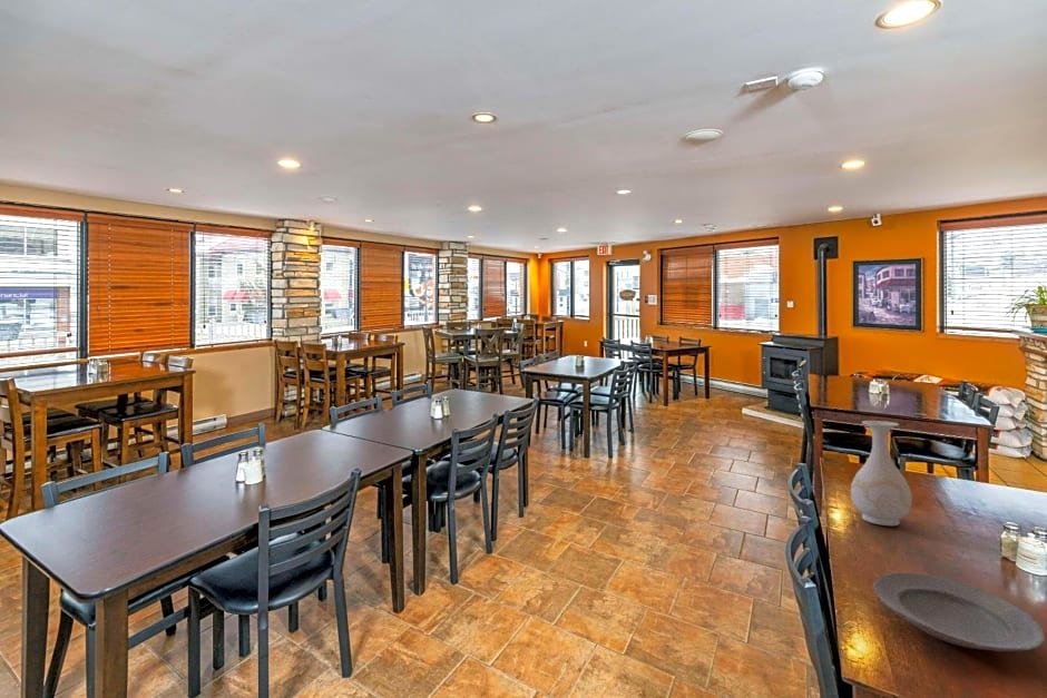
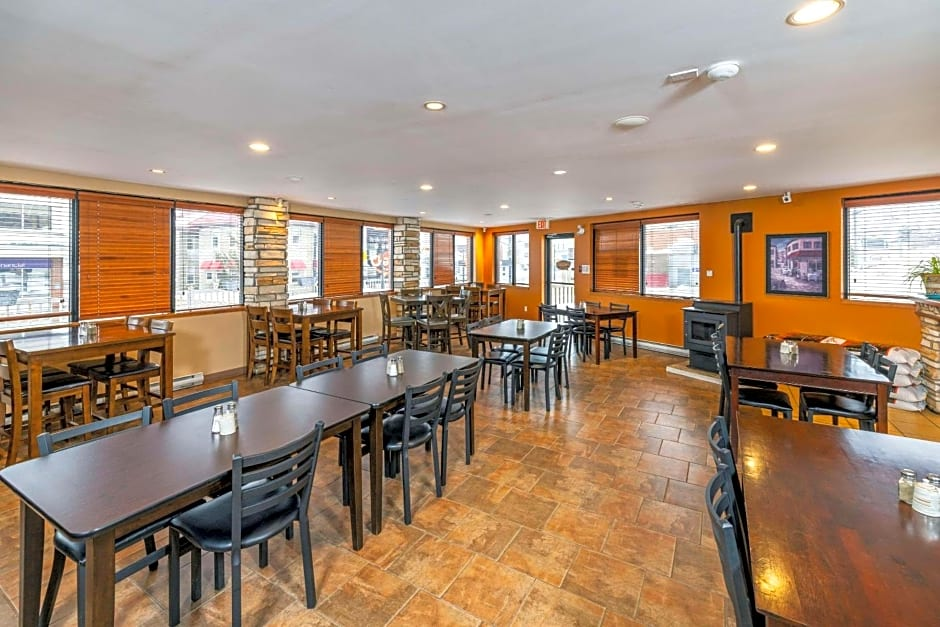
- vase (880, 471)
- plate (951, 616)
